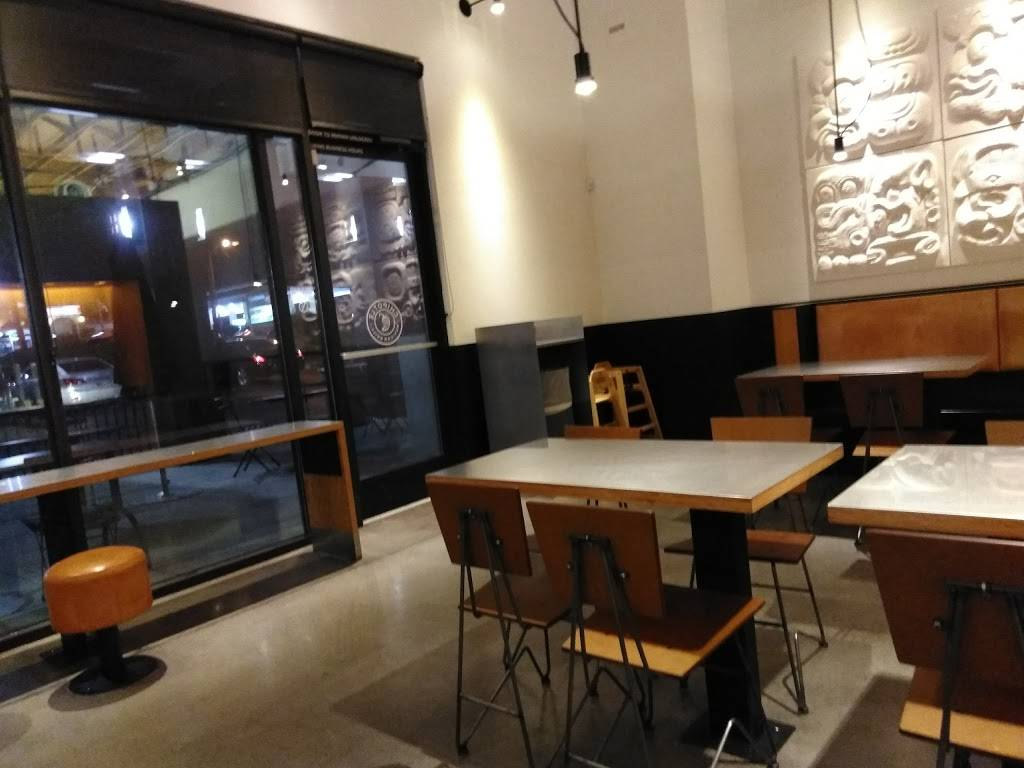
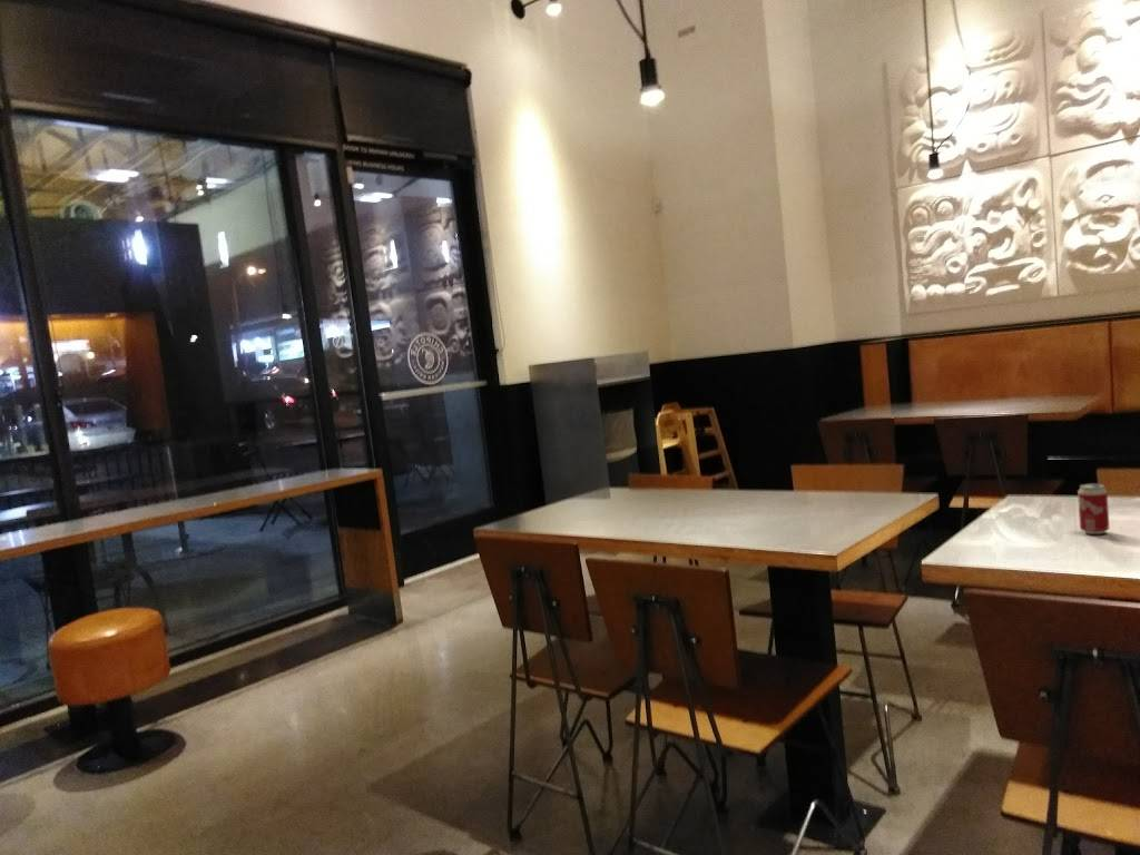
+ beverage can (1093, 509)
